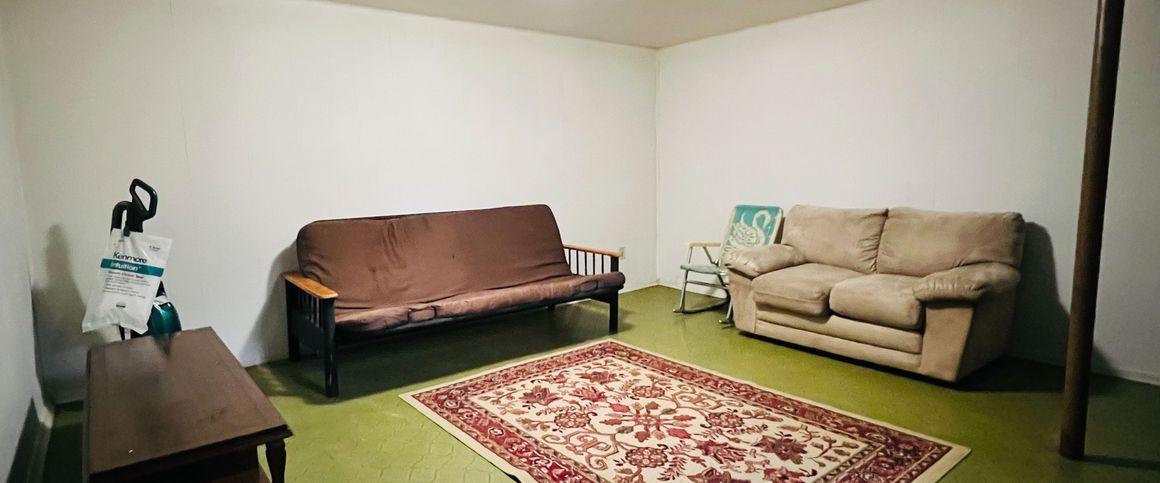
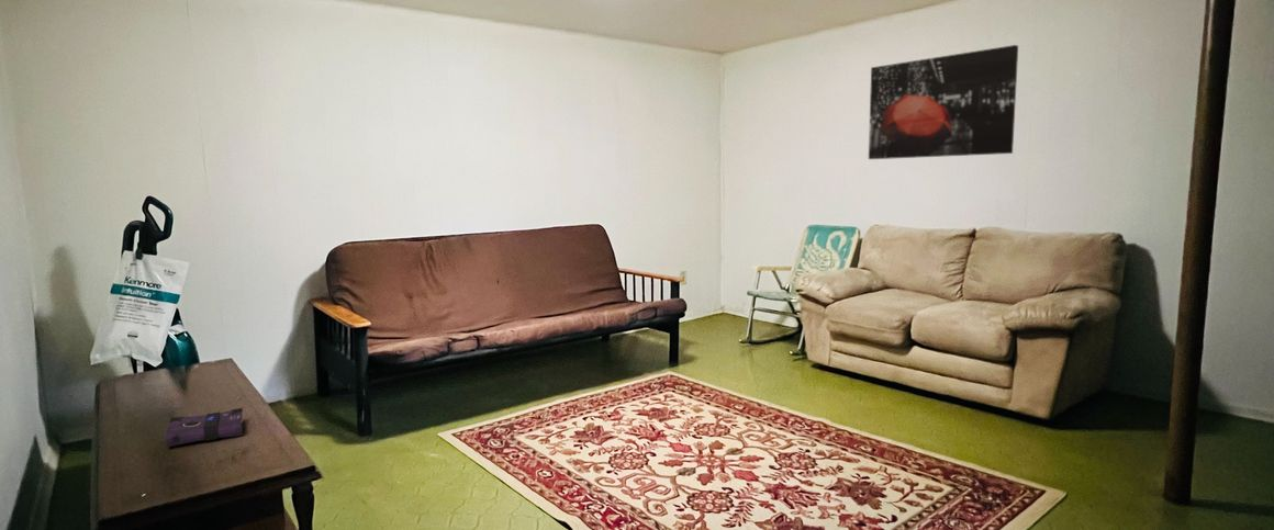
+ wall art (937, 106)
+ book (205, 427)
